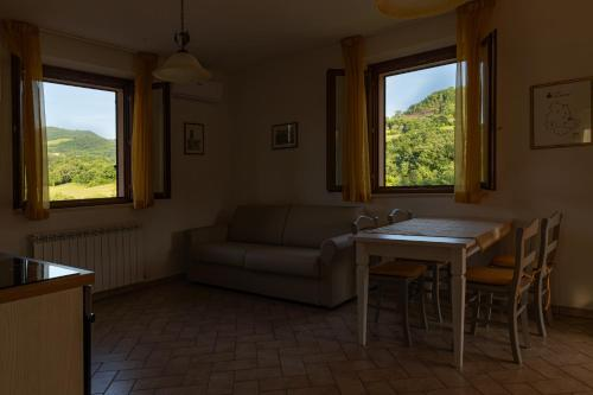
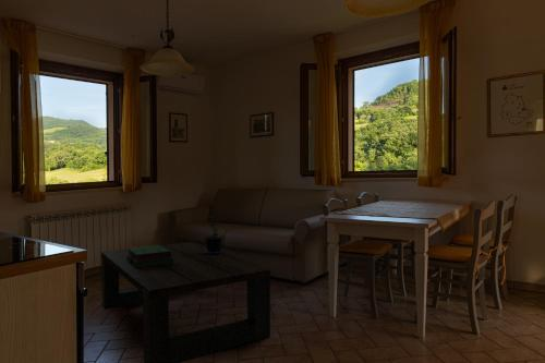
+ stack of books (148, 254)
+ potted plant (213, 233)
+ coffee table (177, 289)
